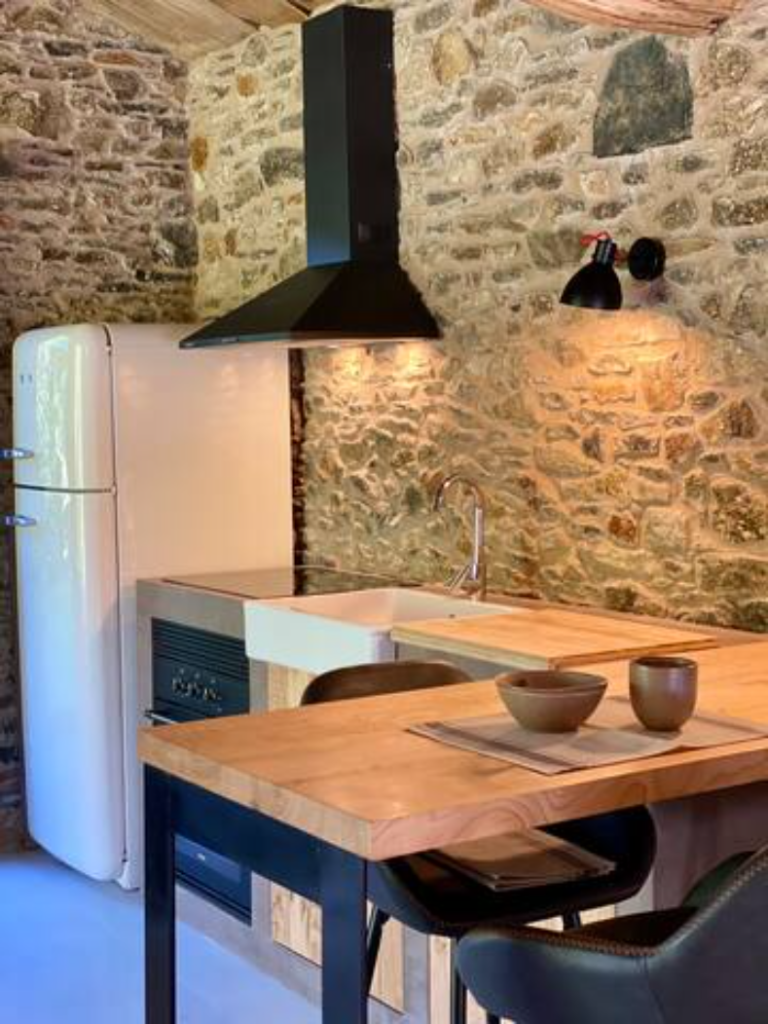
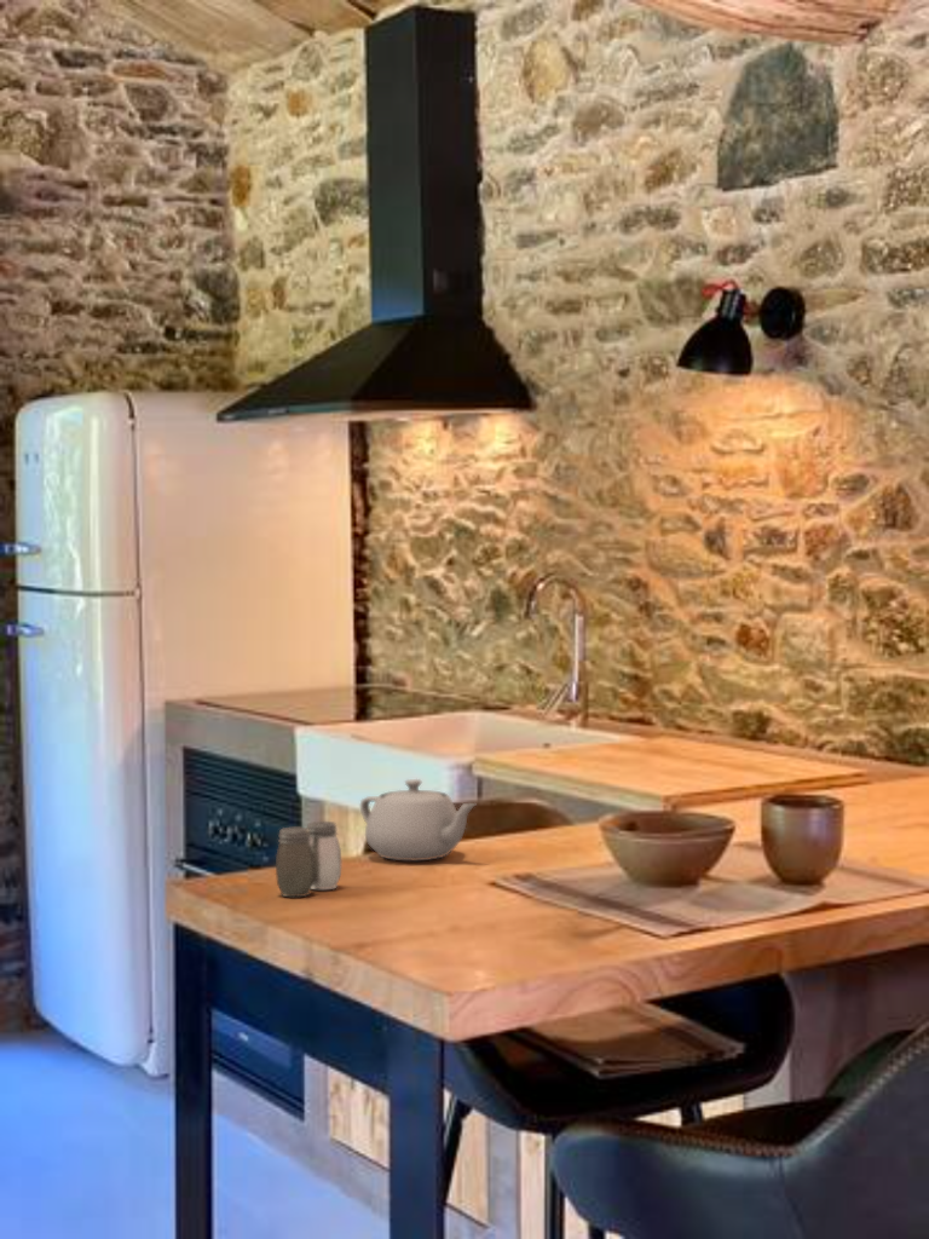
+ teapot (417, 818)
+ salt and pepper shaker (308, 857)
